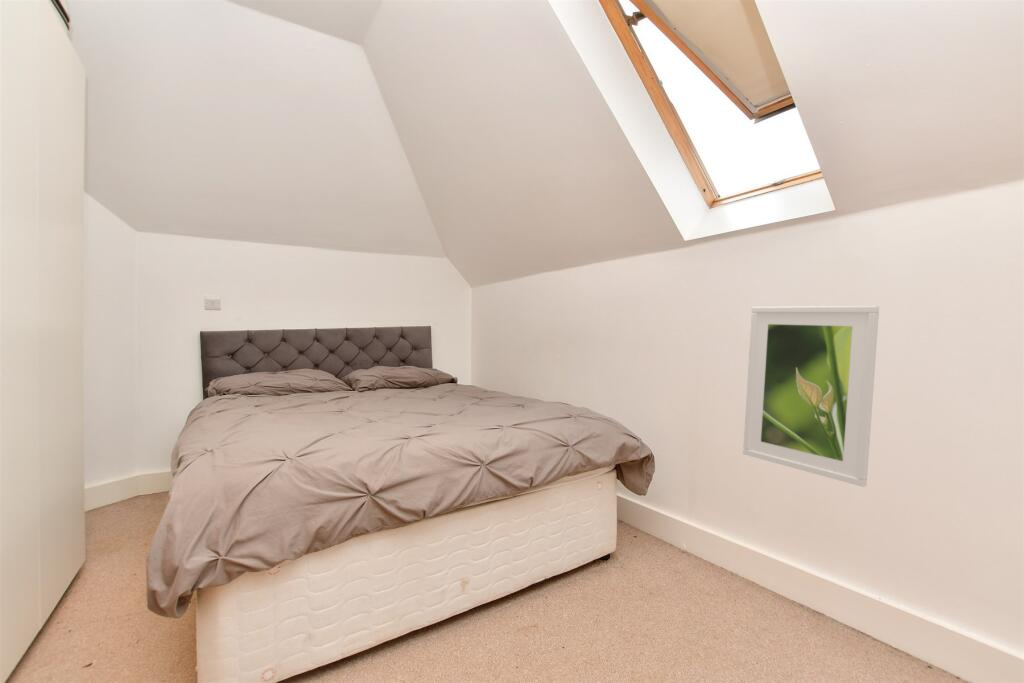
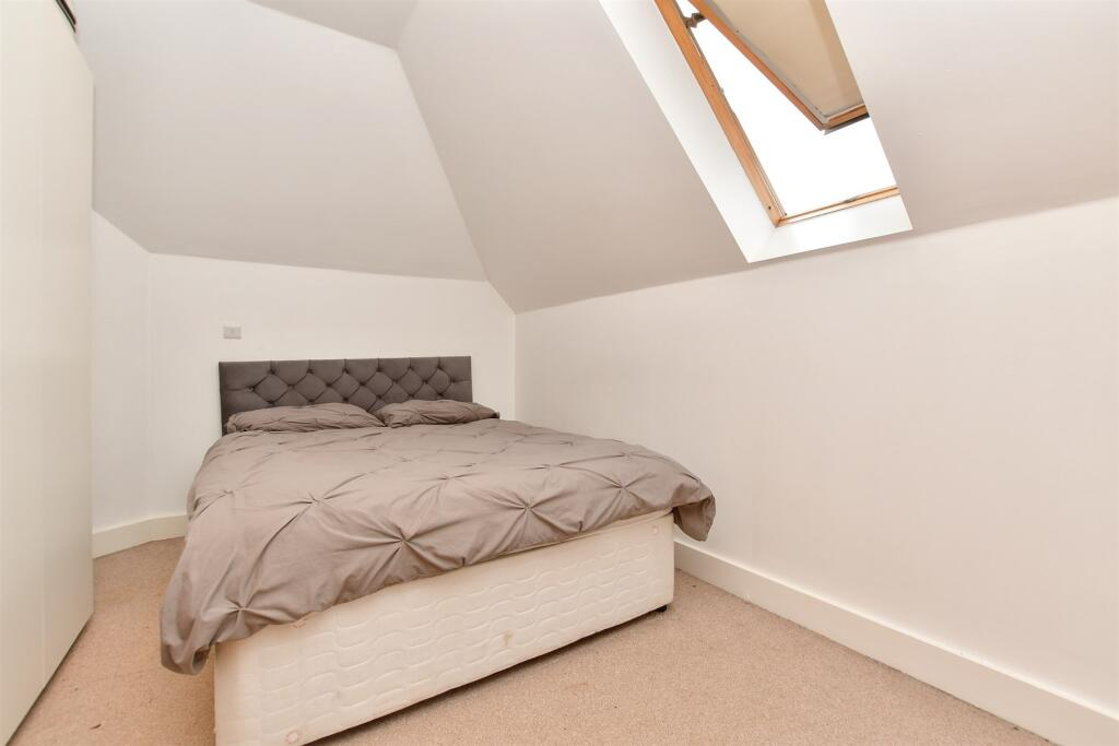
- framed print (803, 388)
